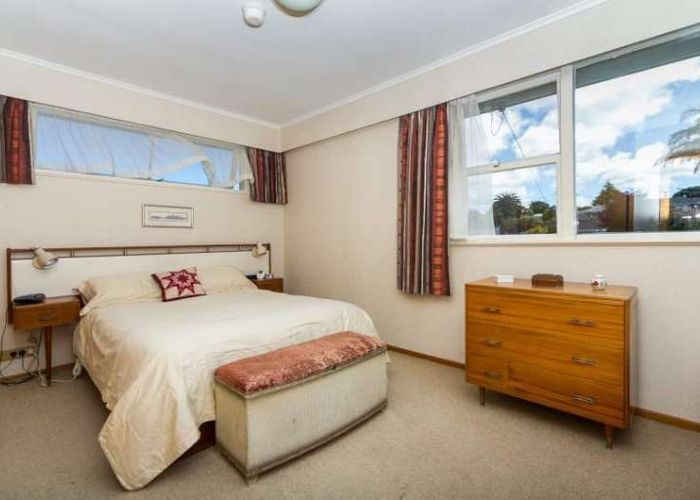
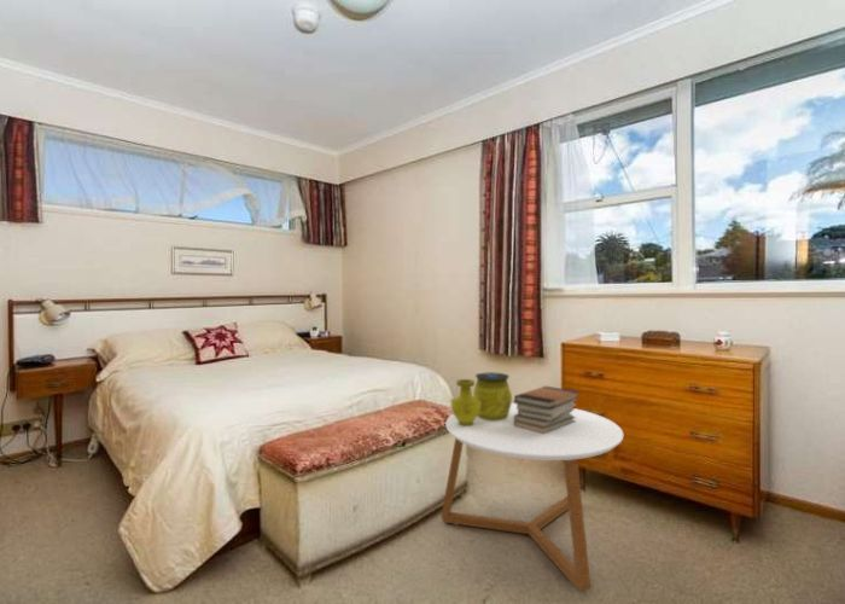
+ coffee table (534, 459)
+ book stack (546, 407)
+ decorative vase (480, 397)
